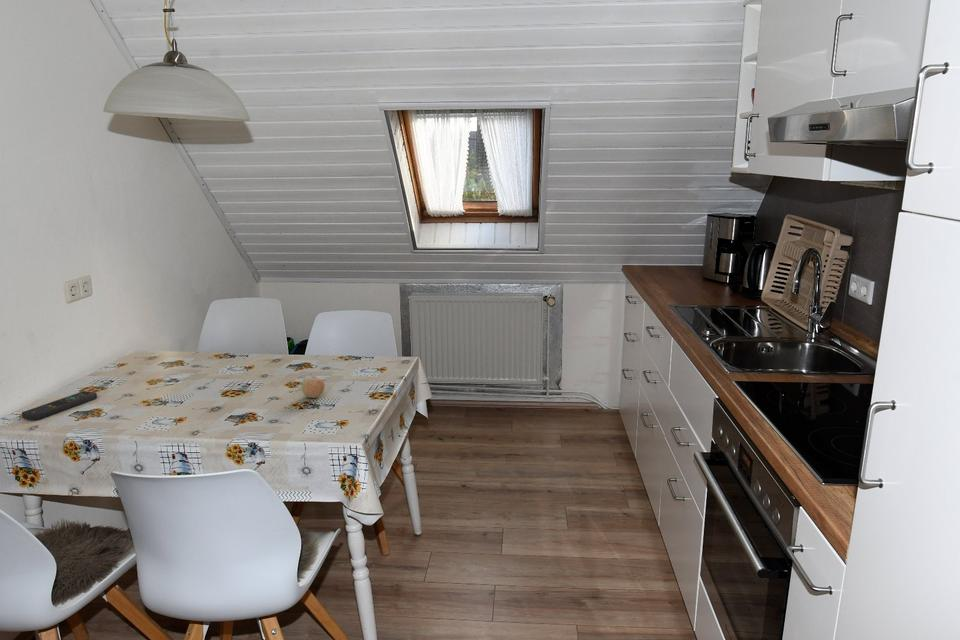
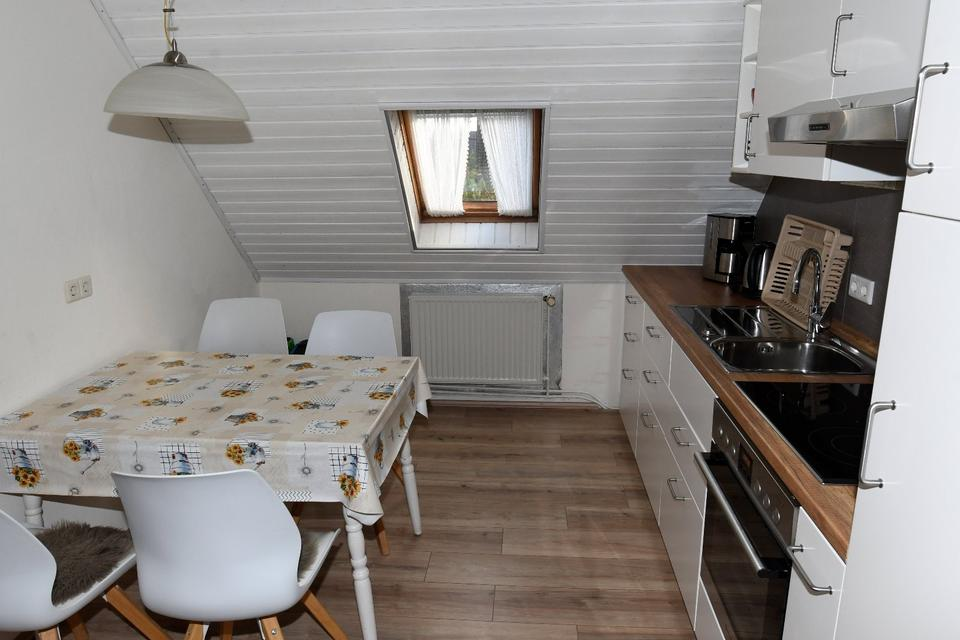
- fruit (312, 384)
- remote control (60, 404)
